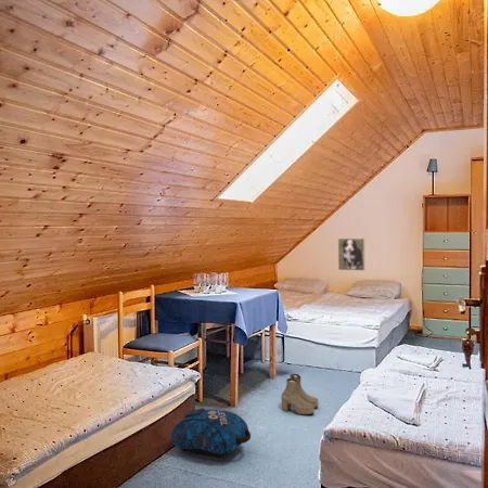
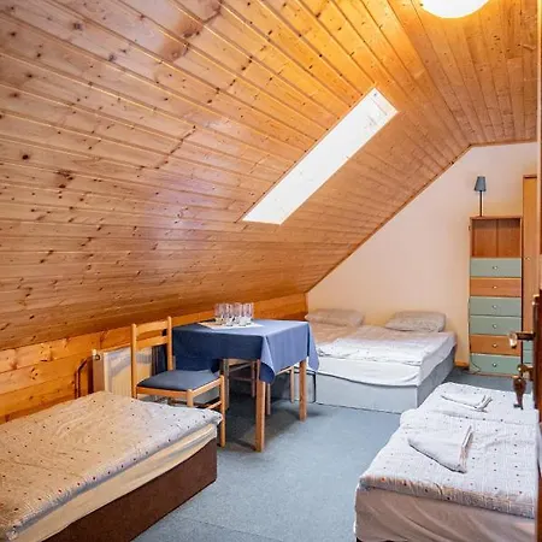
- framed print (350, 254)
- backpack (213, 432)
- boots (299, 393)
